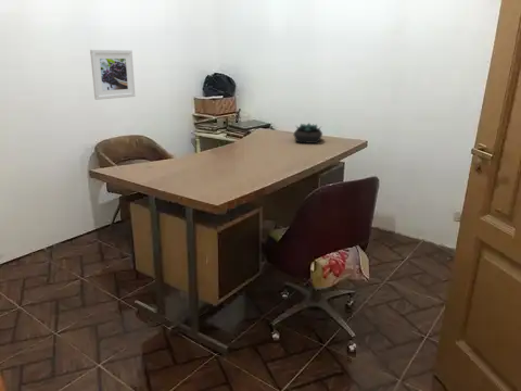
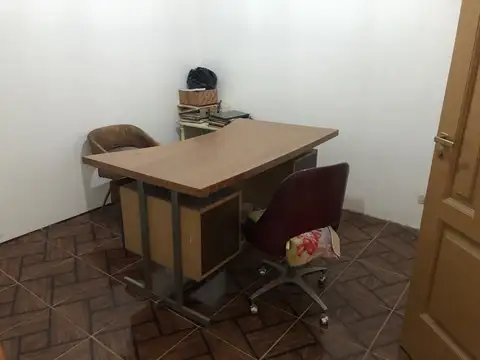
- succulent plant (307, 133)
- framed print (113, 74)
